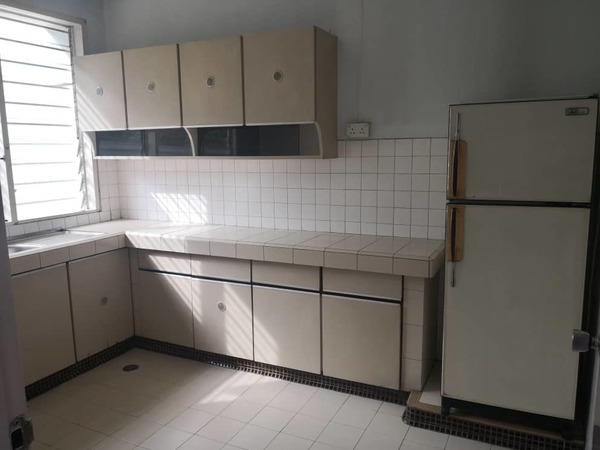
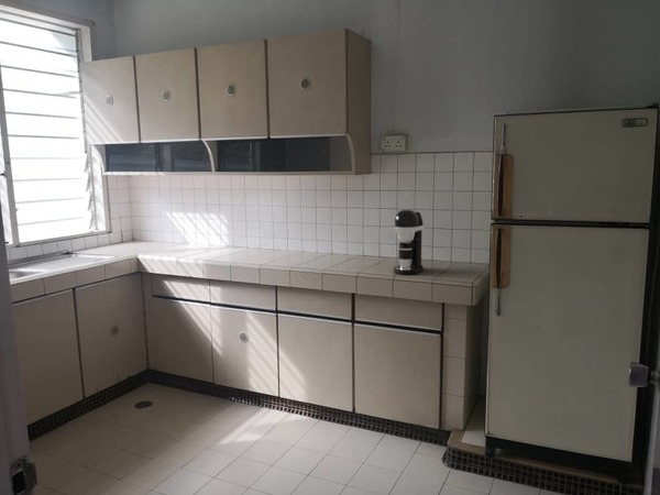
+ coffee maker (408, 240)
